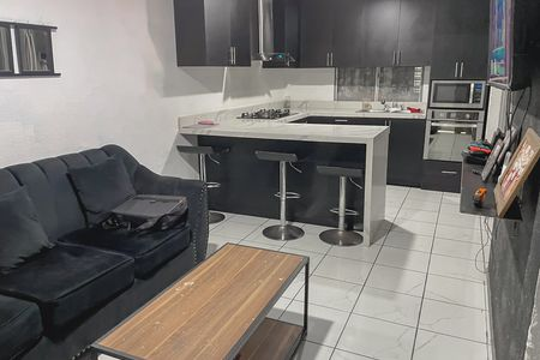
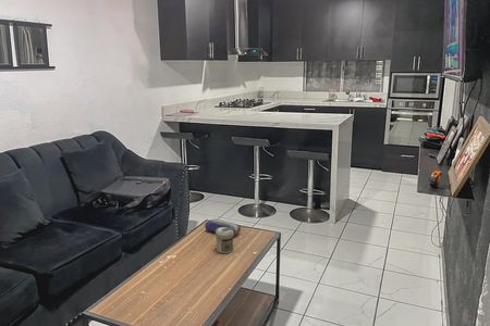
+ pencil case (222, 226)
+ jar (224, 239)
